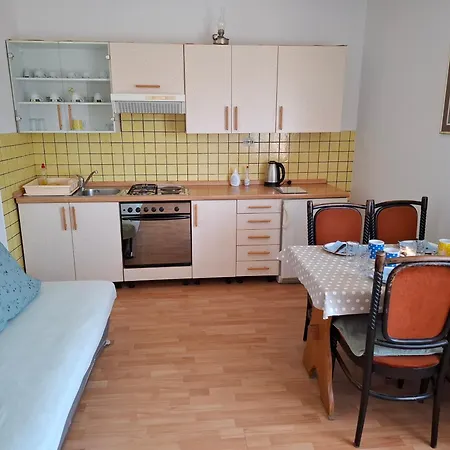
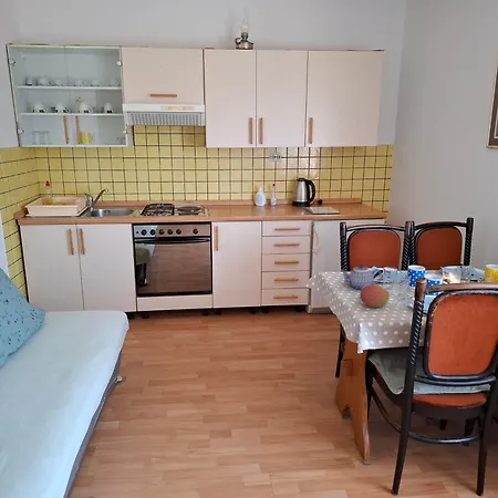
+ fruit (374, 295)
+ teapot (361, 276)
